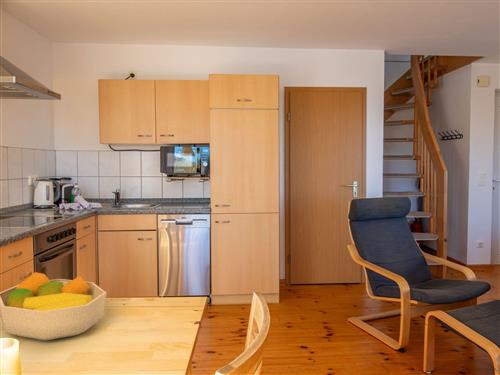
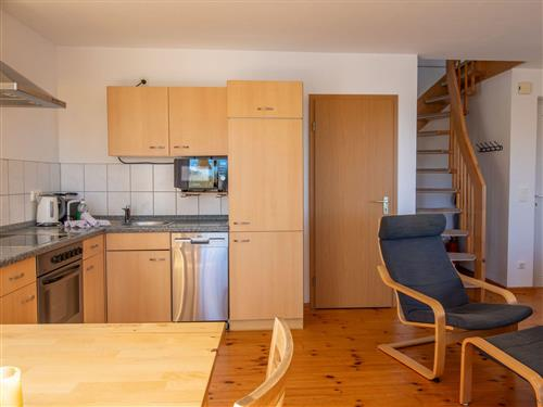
- fruit bowl (52, 301)
